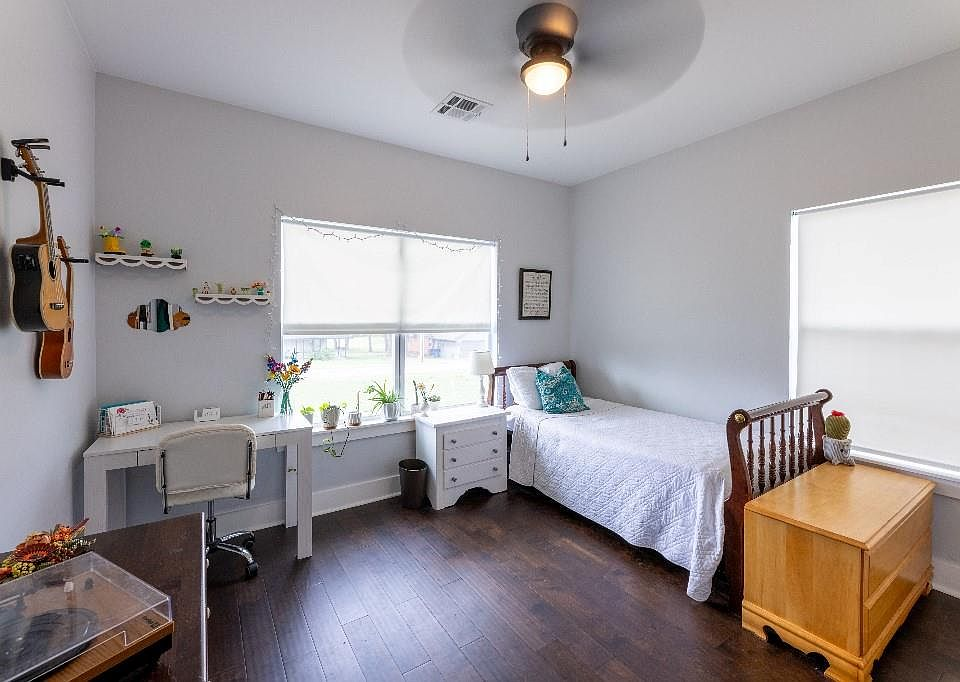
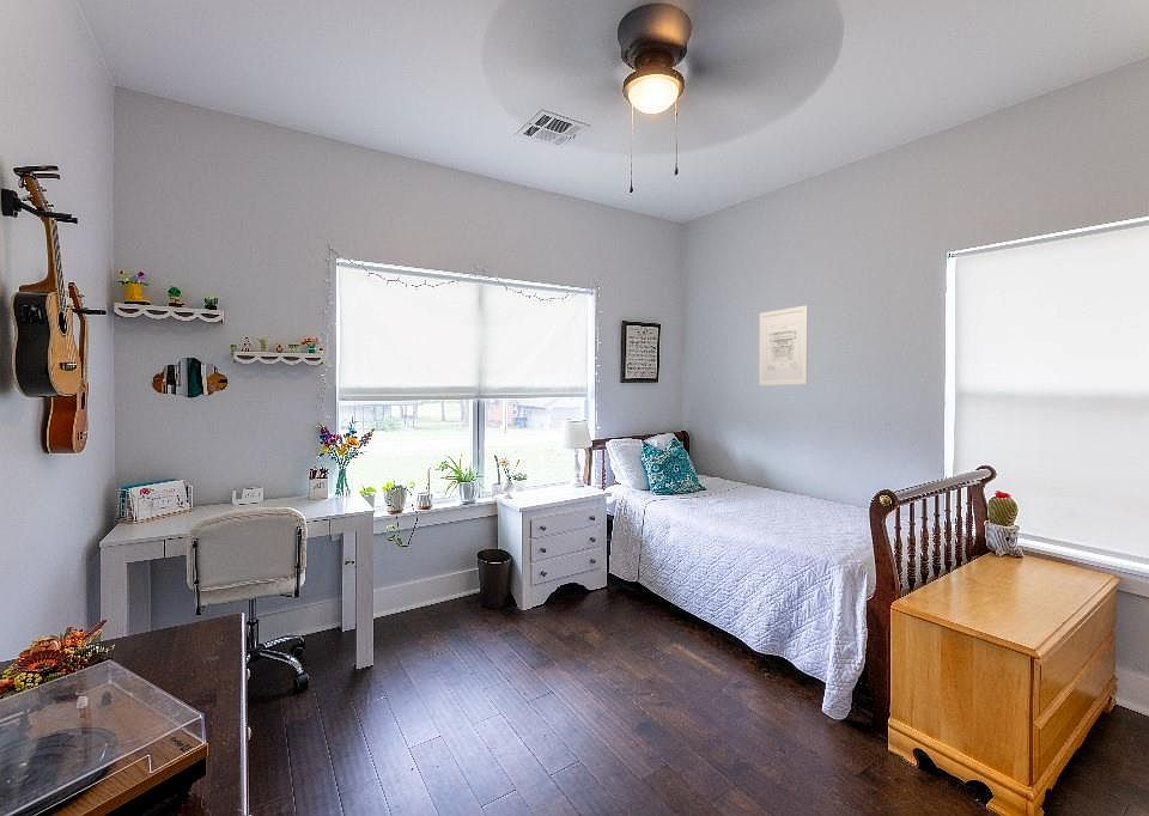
+ wall art (782, 347)
